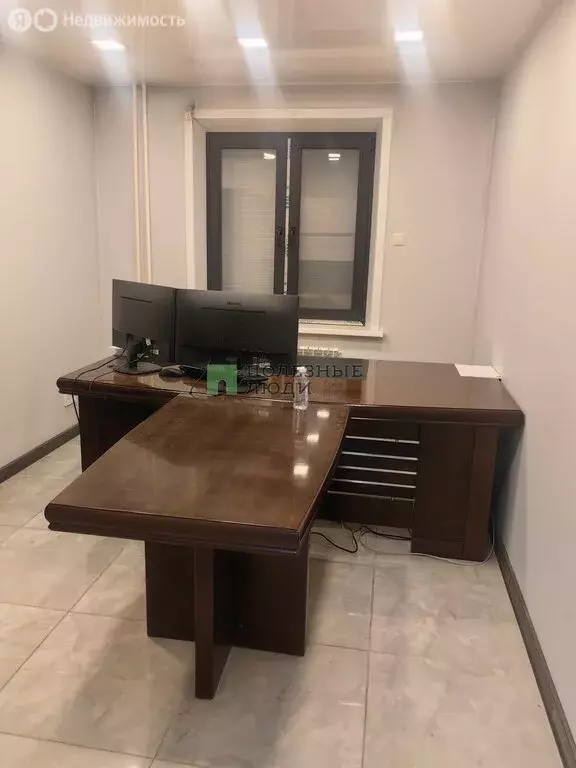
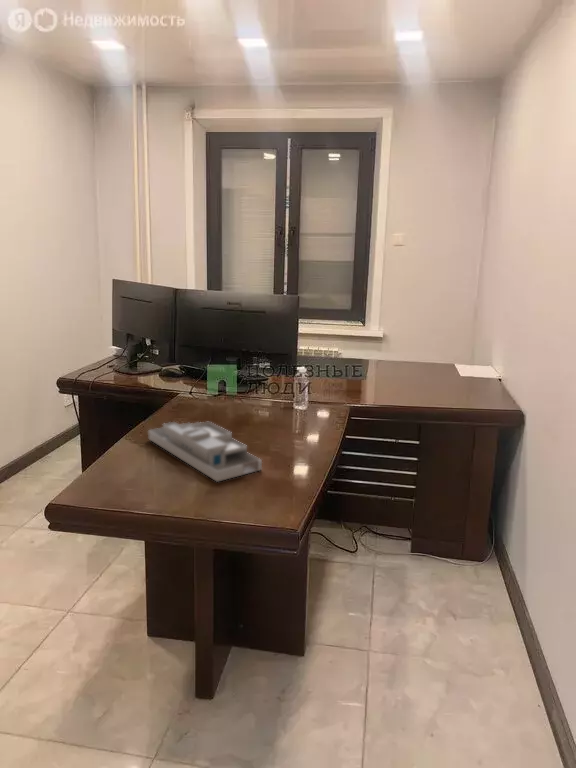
+ desk organizer (201, 441)
